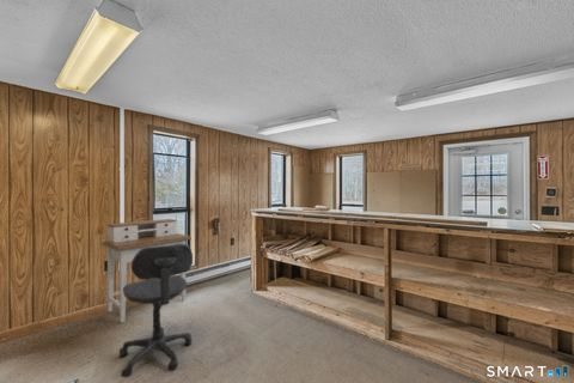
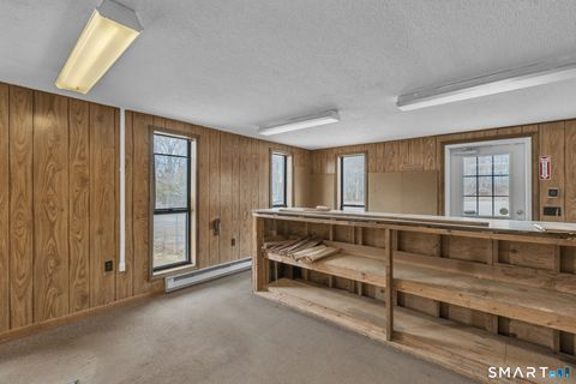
- office chair (158, 297)
- desk (136, 253)
